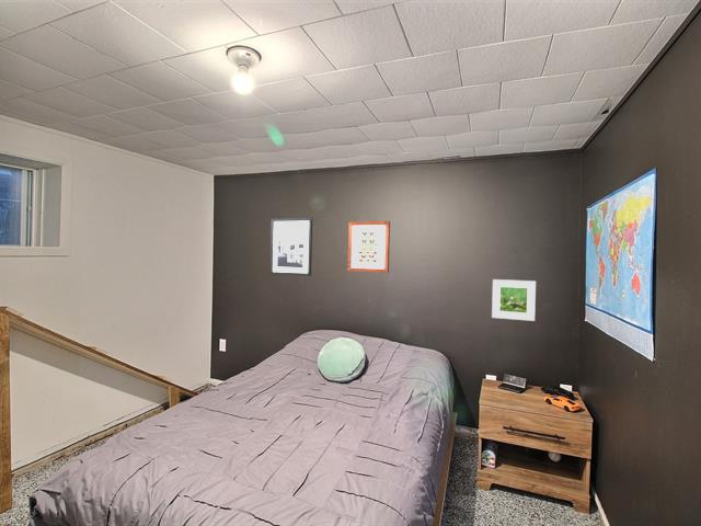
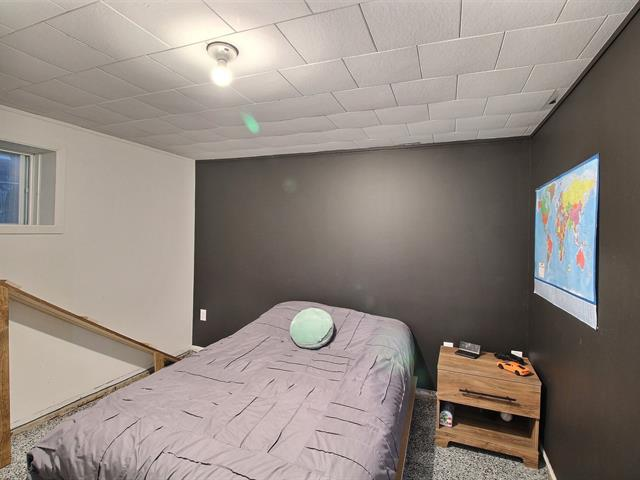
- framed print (513, 299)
- wall art (368, 247)
- wall art (290, 247)
